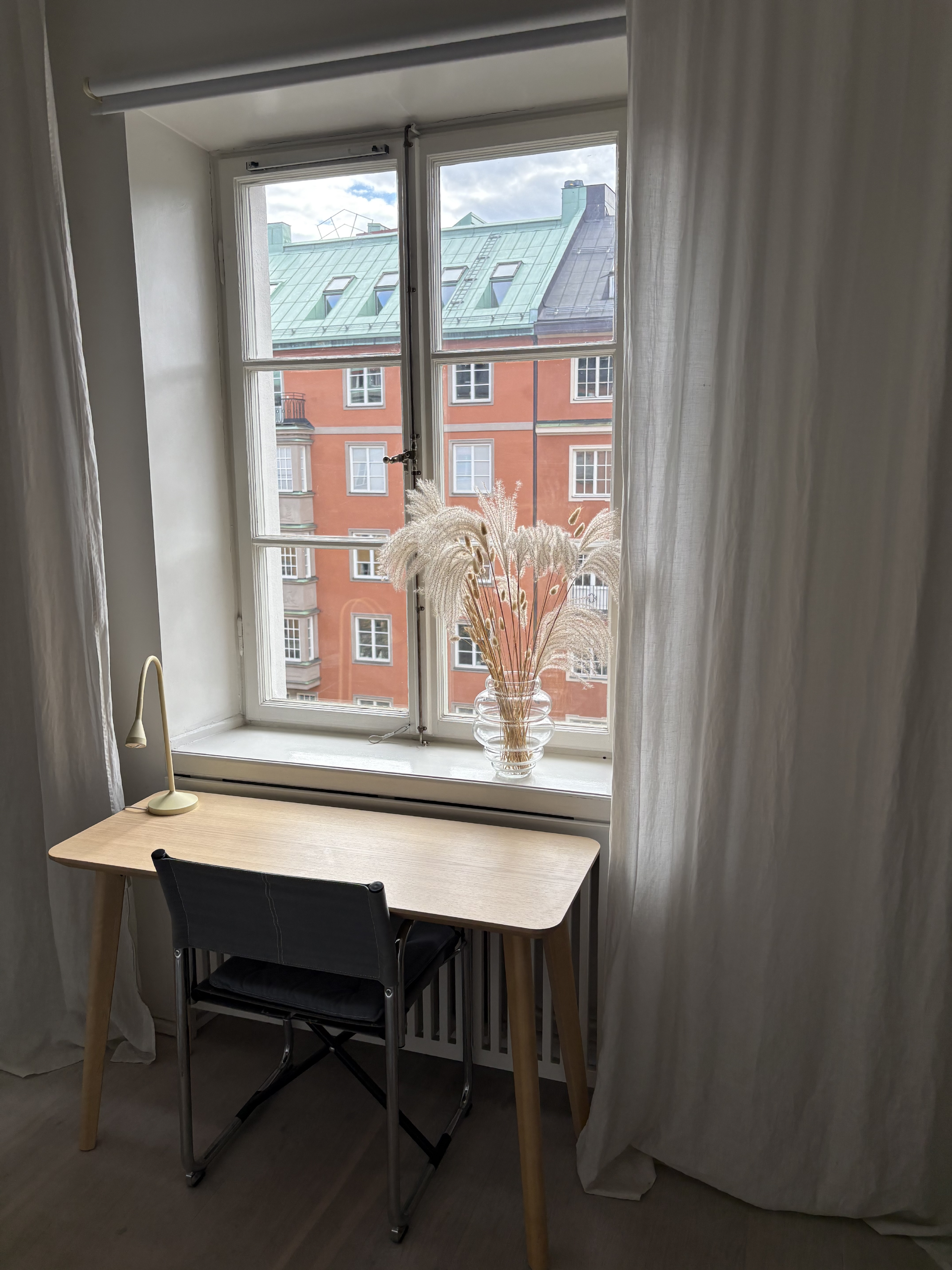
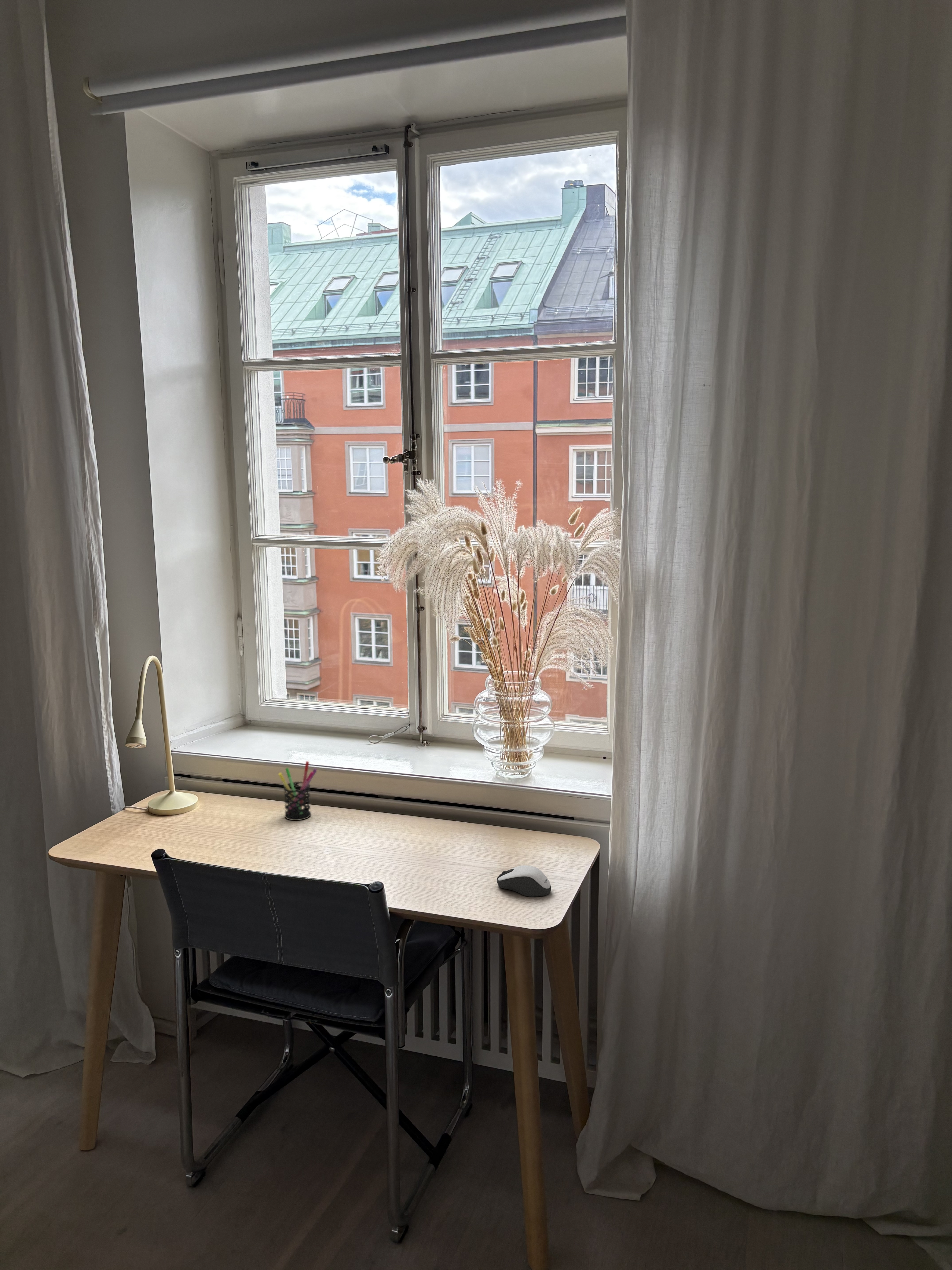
+ computer mouse (523, 878)
+ pen holder (297, 789)
